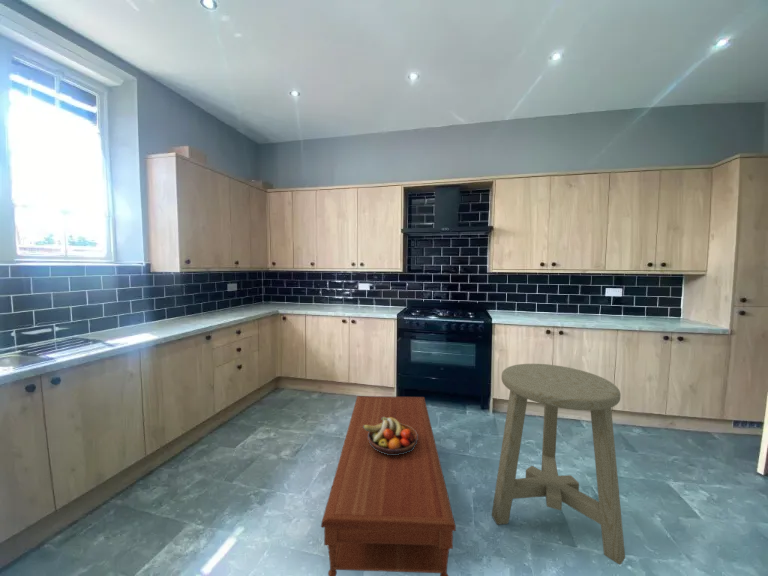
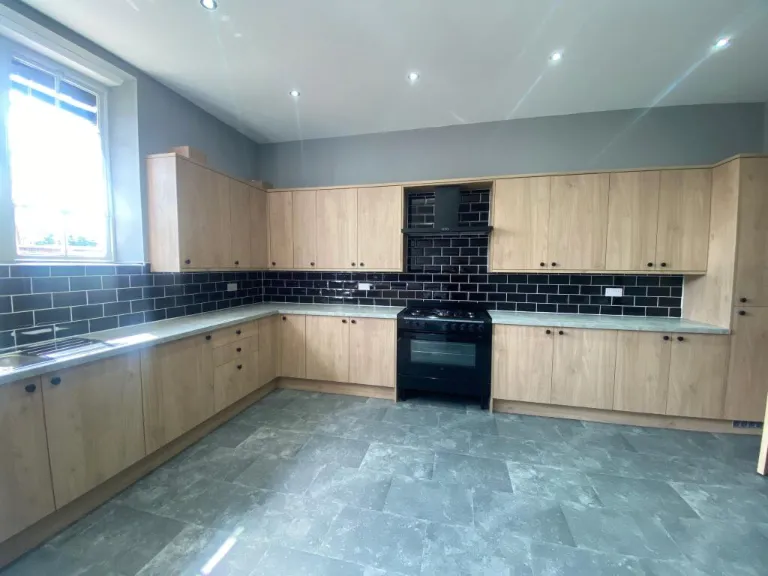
- fruit bowl (392, 432)
- coffee table (389, 464)
- stool (553, 445)
